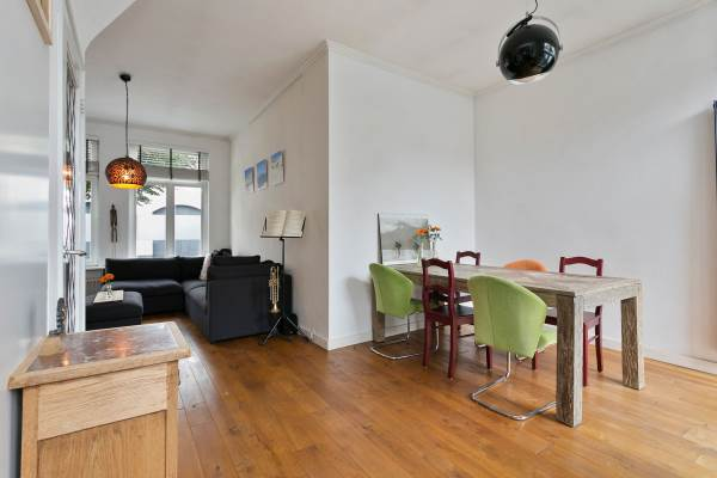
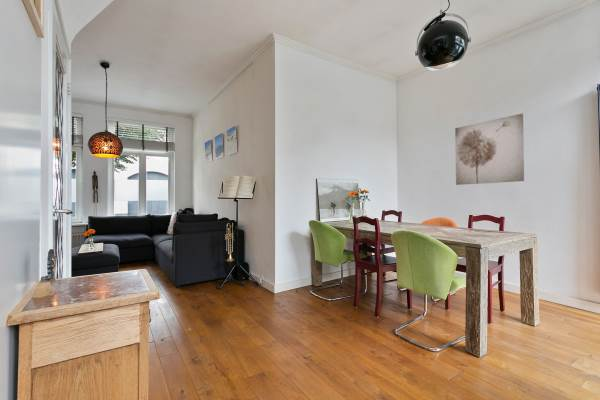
+ wall art (486, 152)
